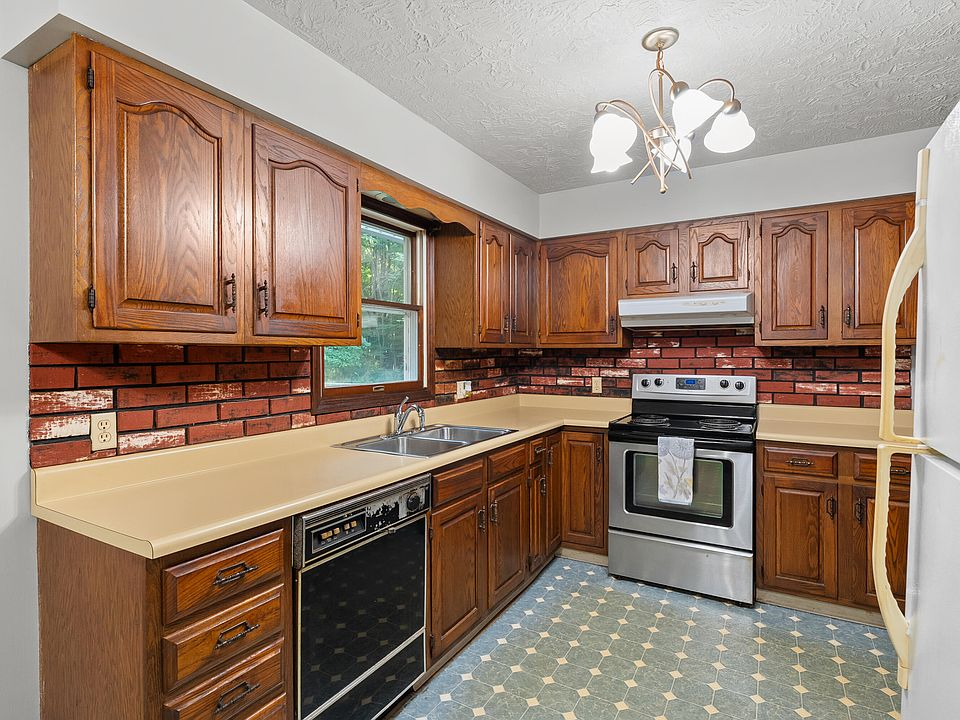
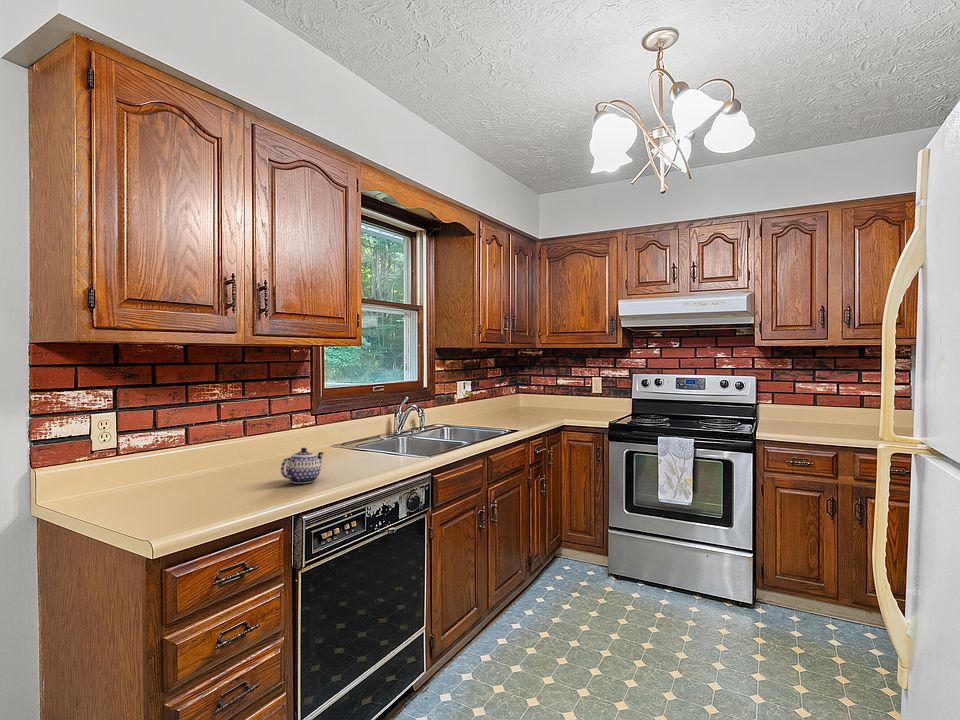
+ teapot (303, 464)
